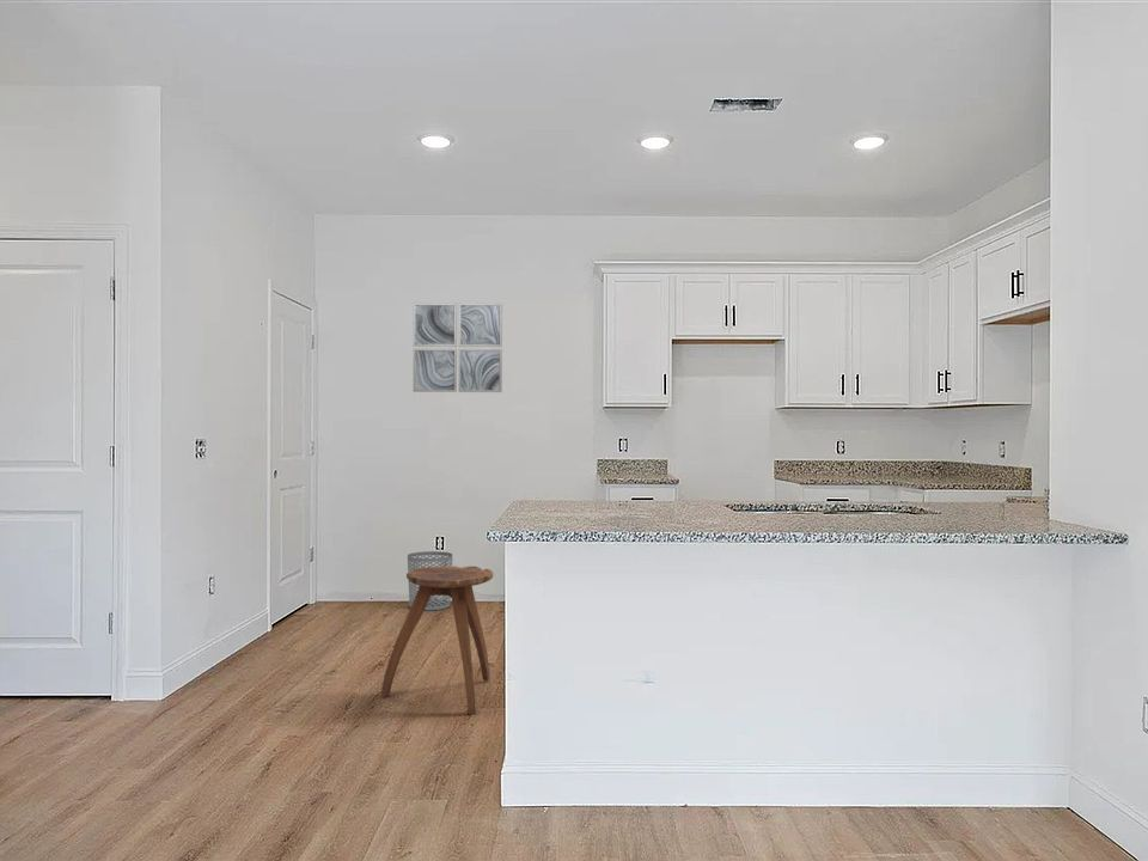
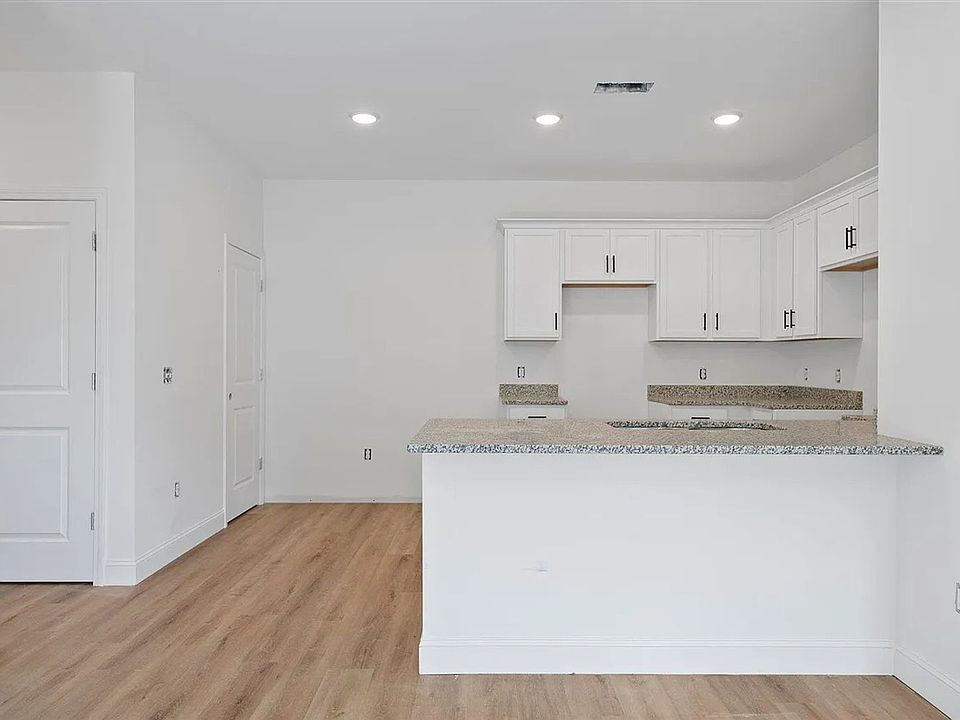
- waste bin (419, 585)
- stool (457, 633)
- wall art (456, 346)
